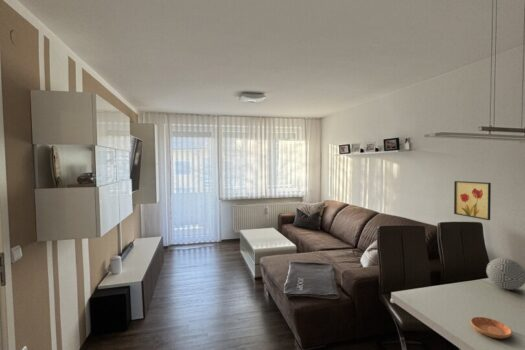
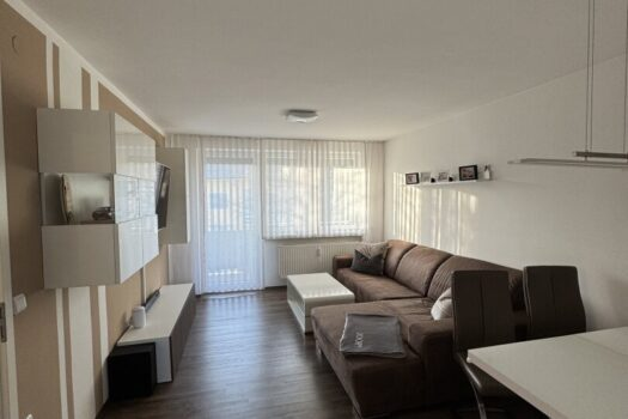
- decorative ball (505, 273)
- wall art (471, 199)
- saucer (490, 328)
